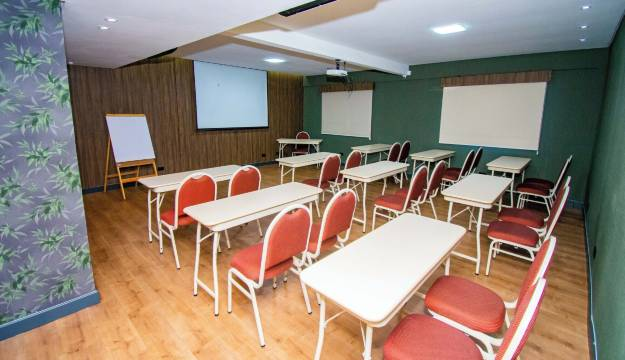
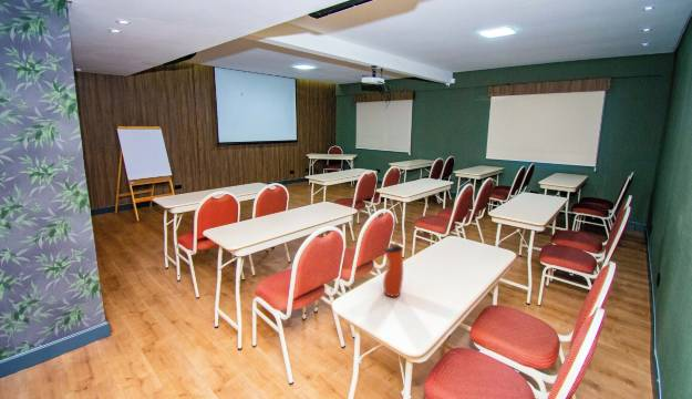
+ water bottle (393, 268)
